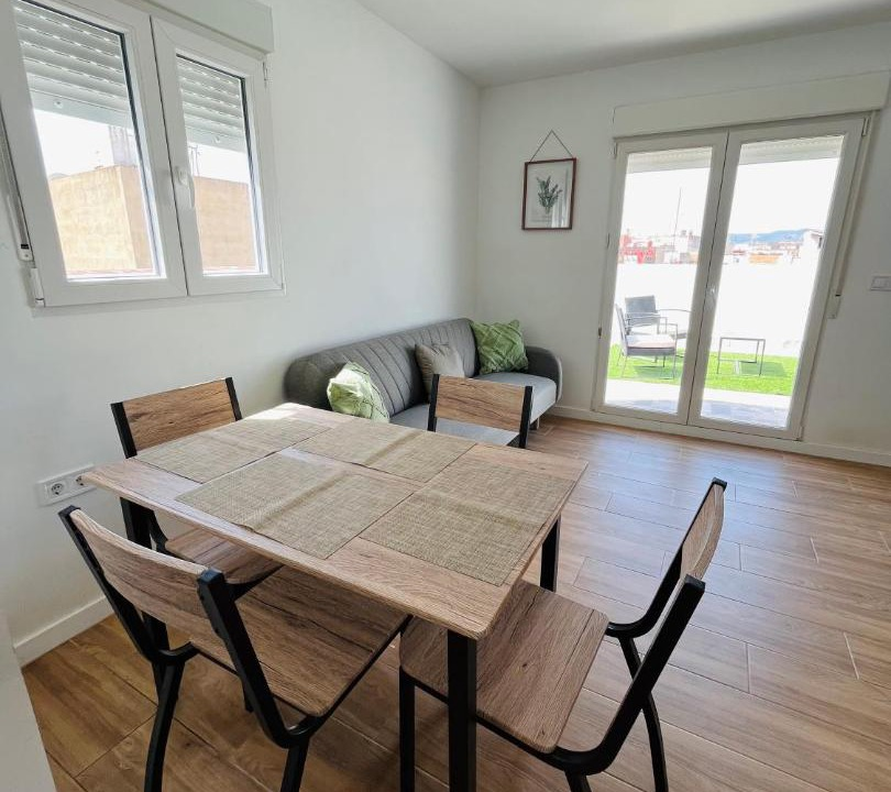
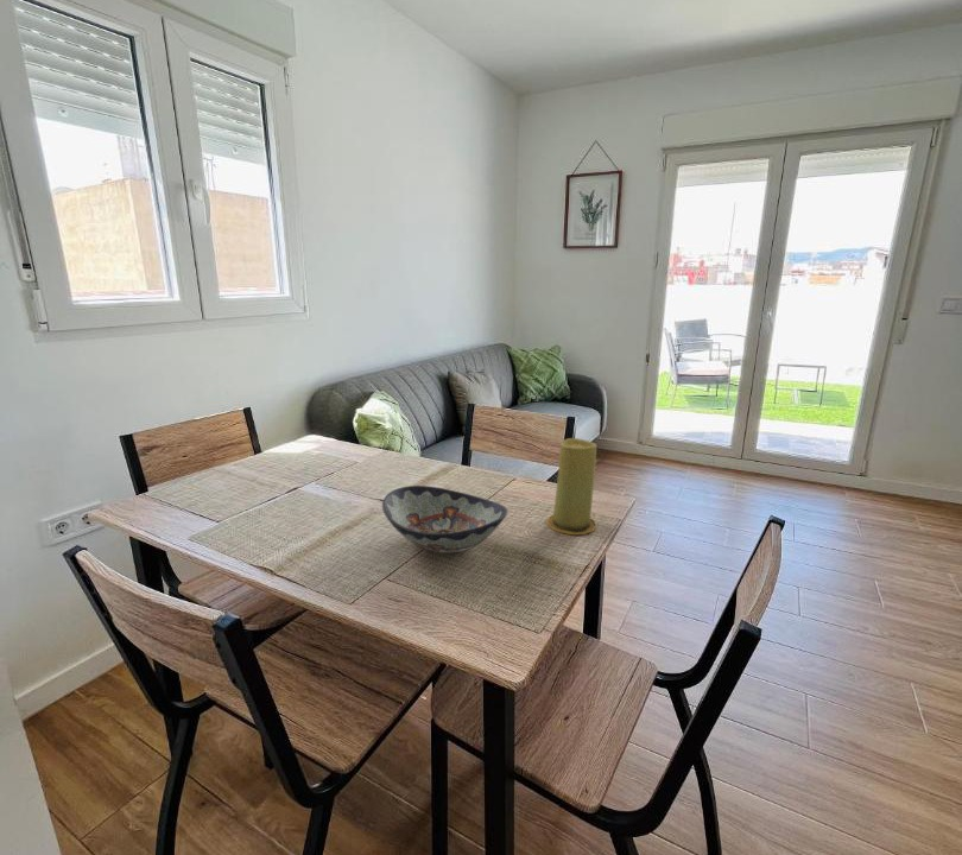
+ candle (574, 483)
+ decorative bowl (444, 522)
